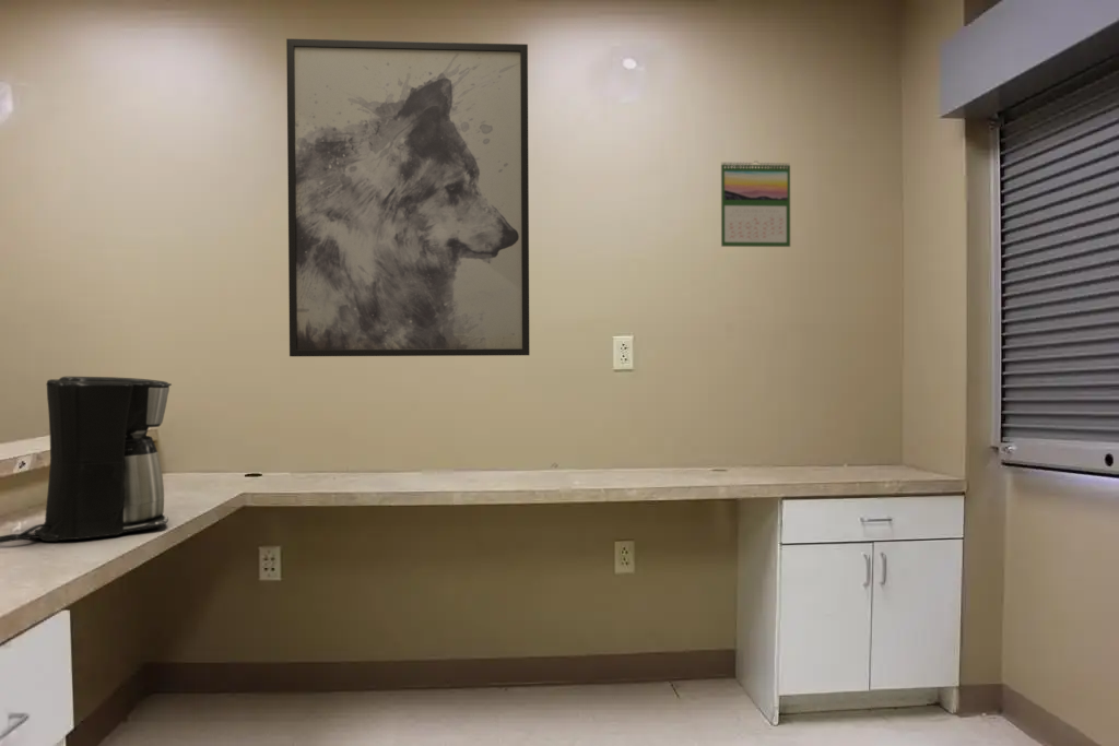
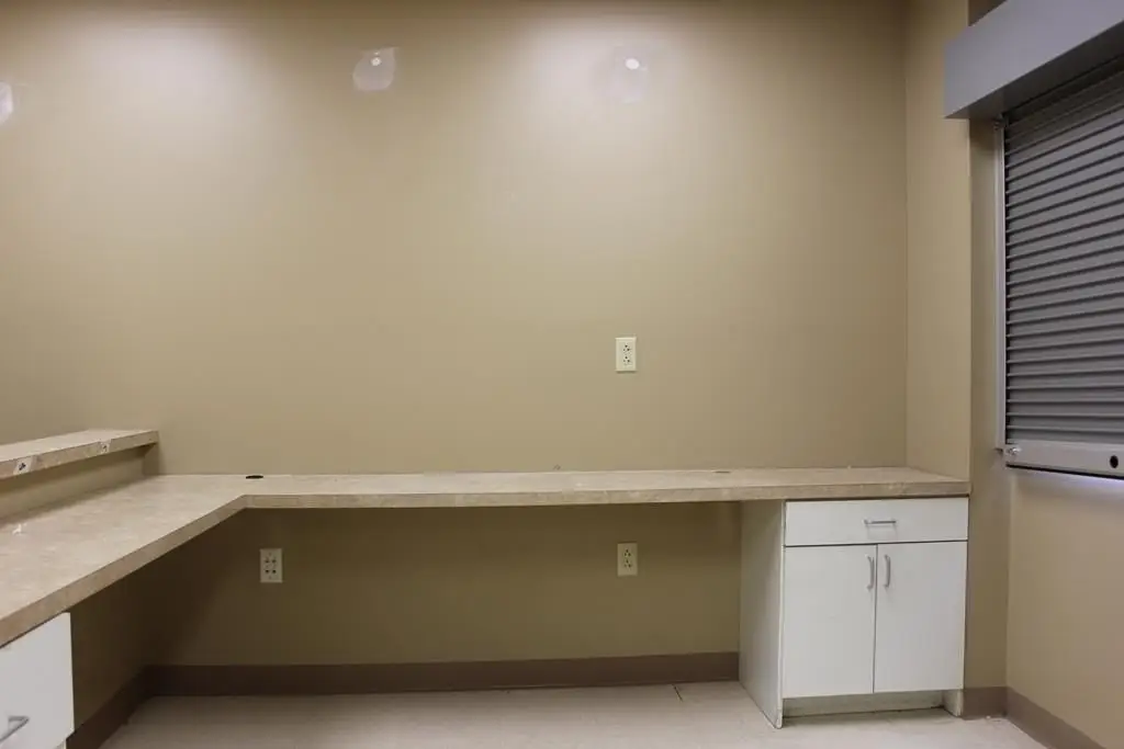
- coffee maker (85, 452)
- calendar (755, 203)
- wall art (410, 200)
